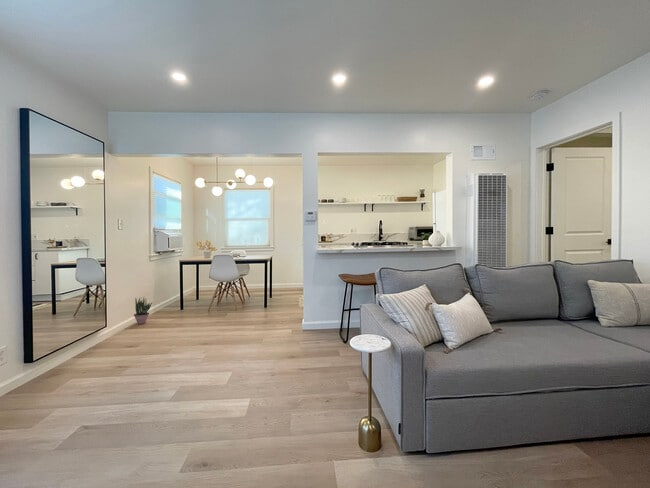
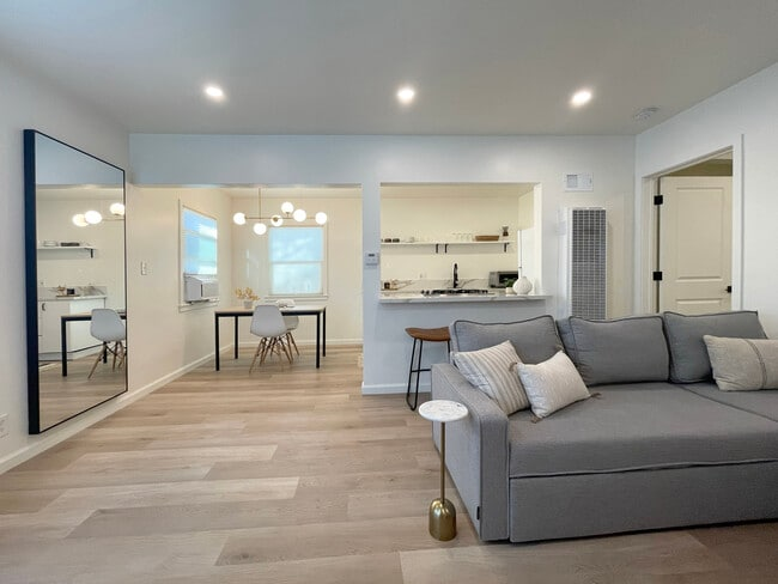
- potted plant (142, 309)
